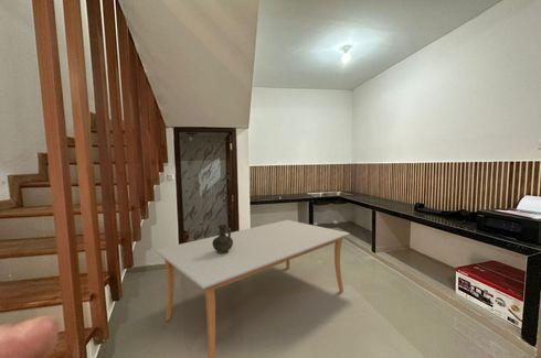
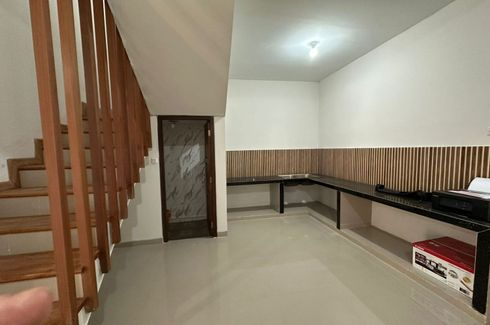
- ceramic jug (222, 238)
- dining table (261, 270)
